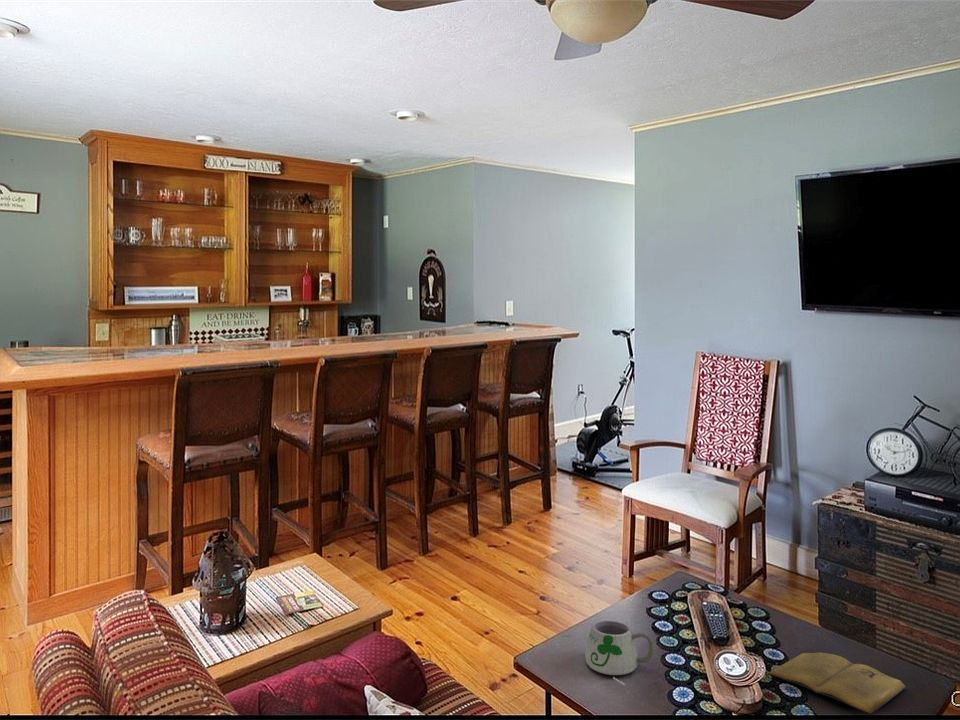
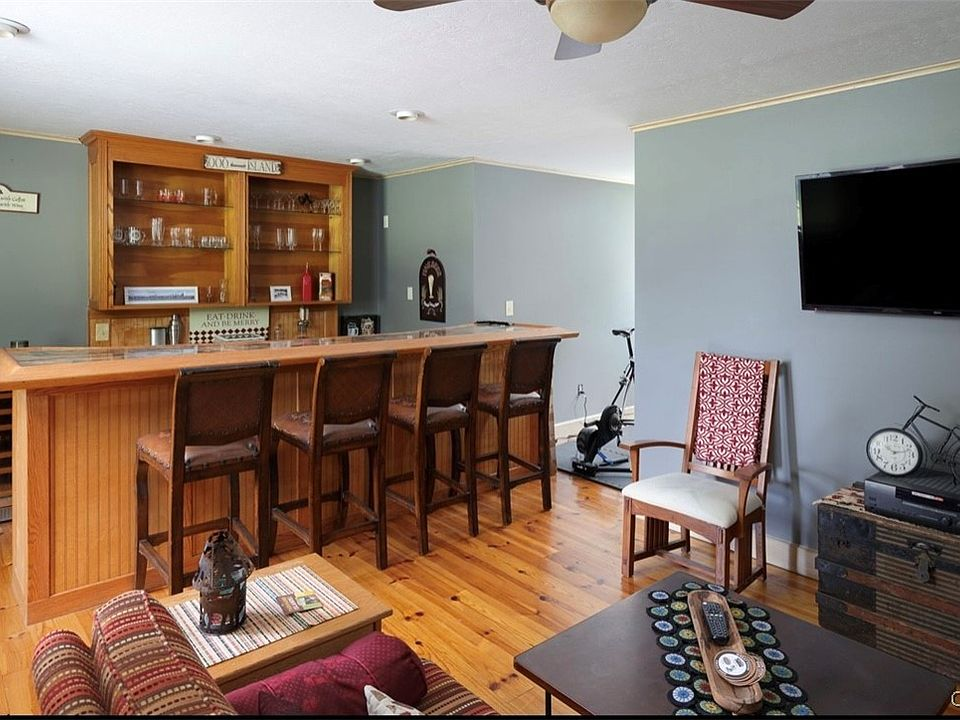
- book (835, 675)
- mug (617, 649)
